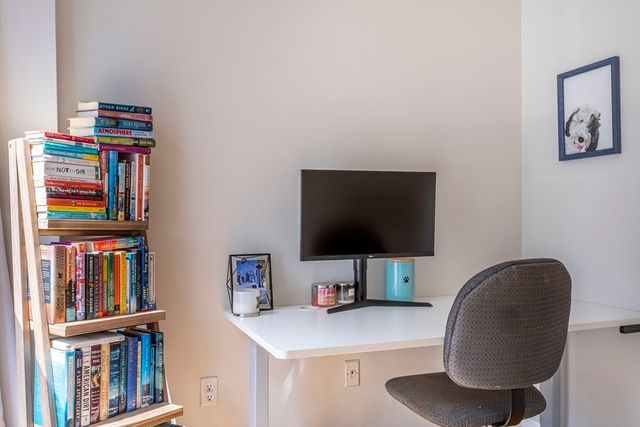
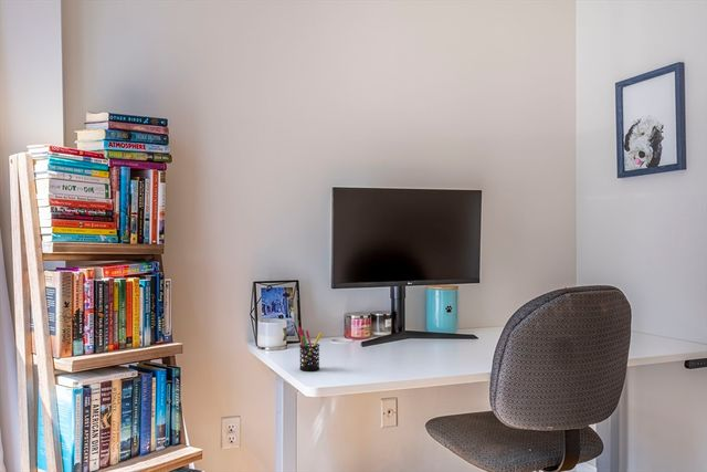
+ pen holder (307, 348)
